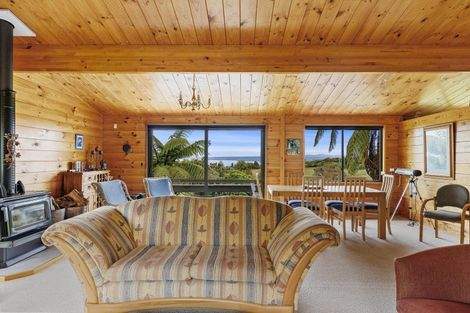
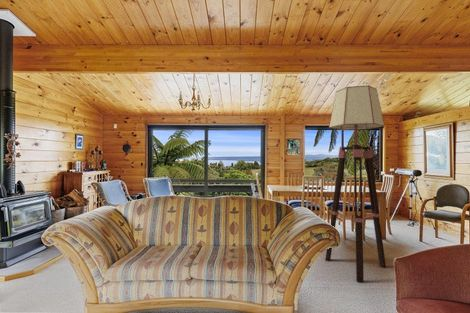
+ floor lamp (354, 177)
